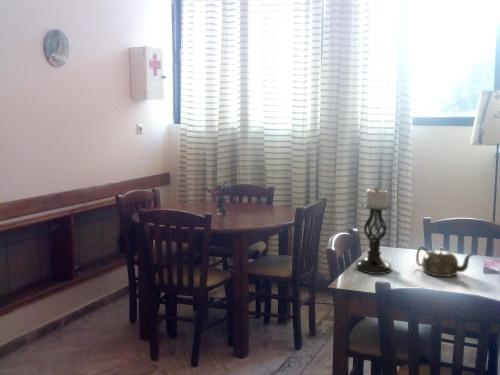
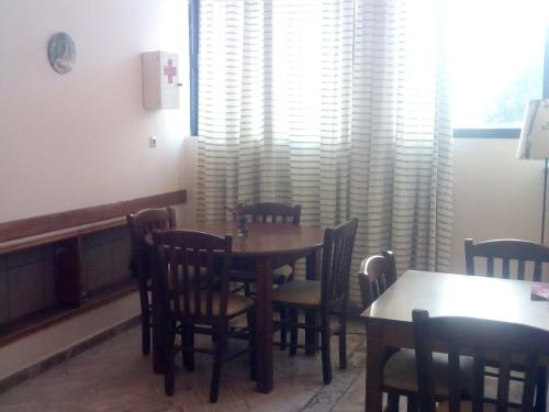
- candle holder (375, 227)
- teapot (443, 260)
